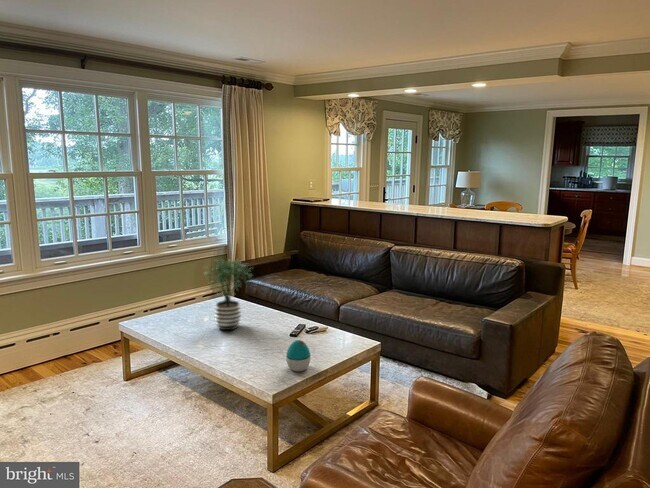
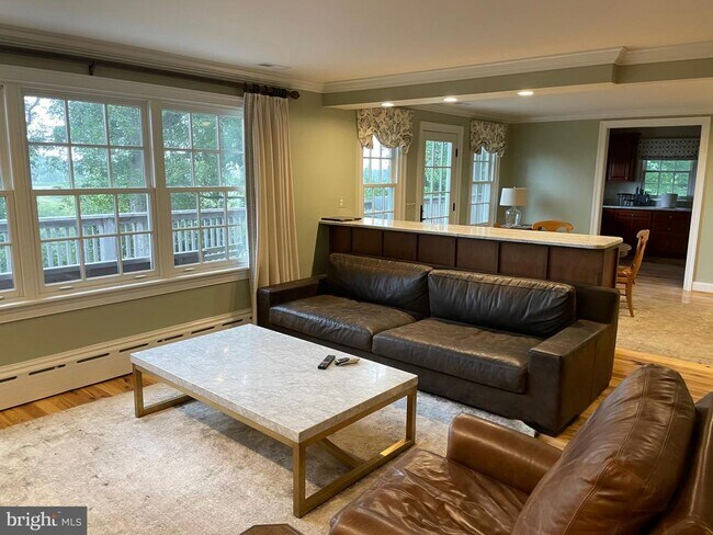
- decorative egg (298, 354)
- potted plant (230, 292)
